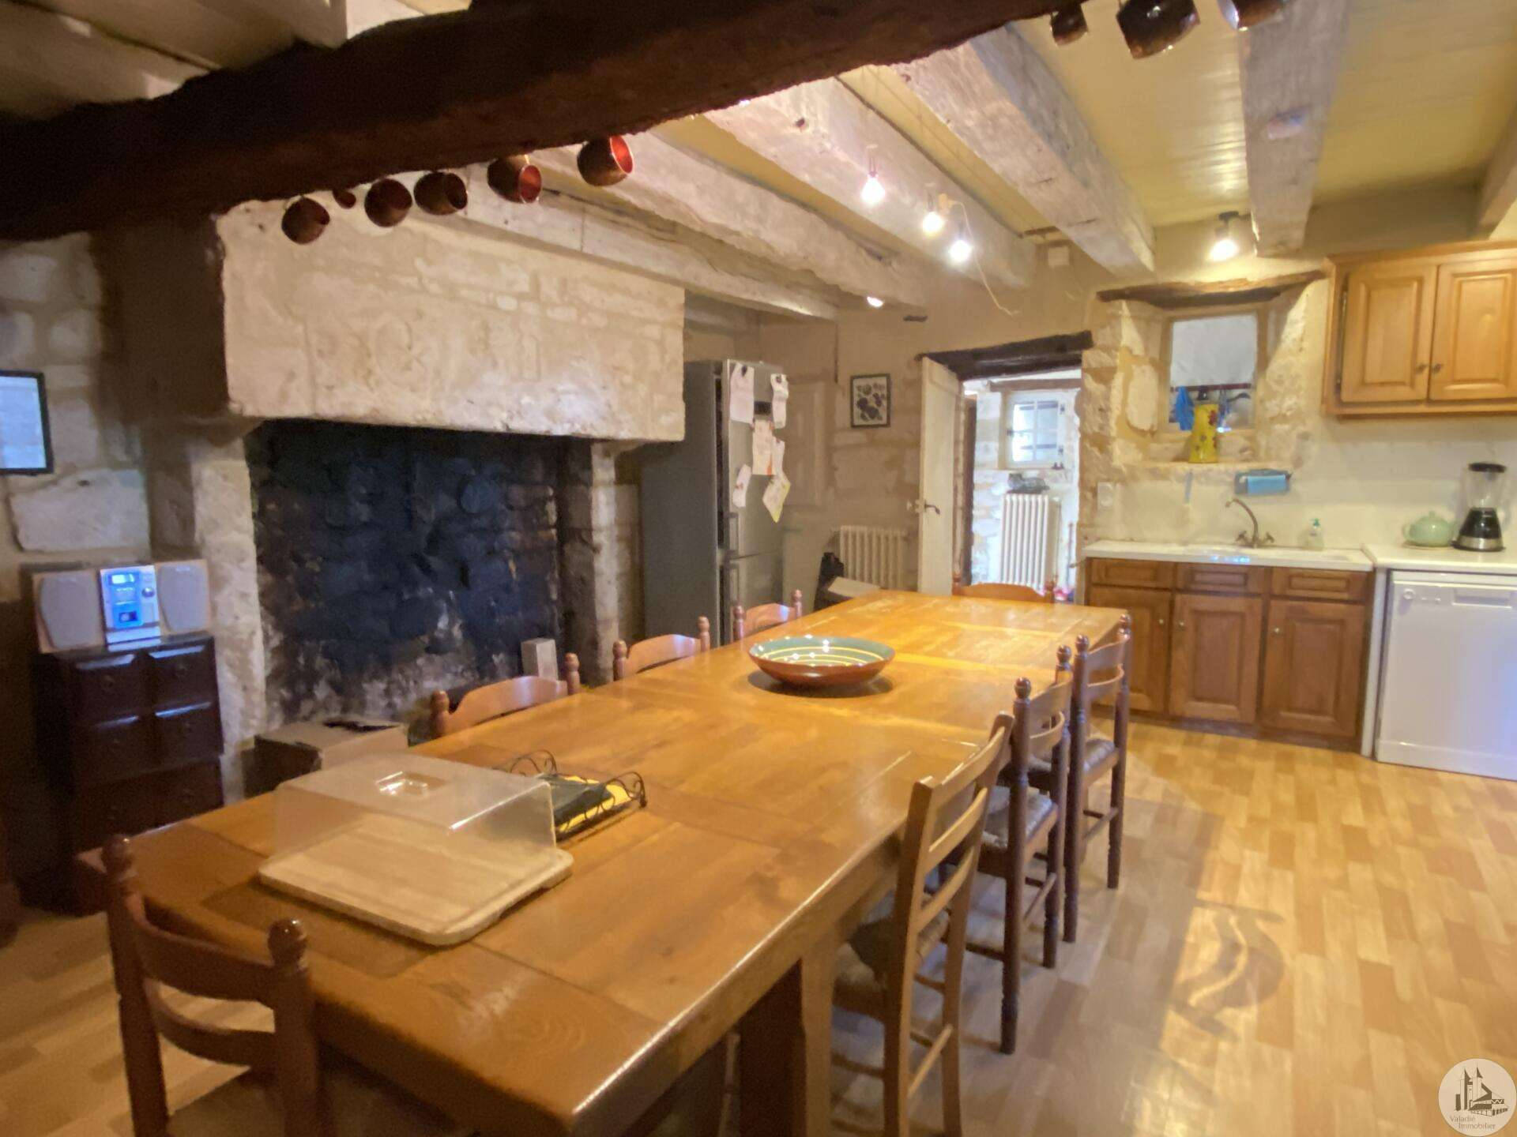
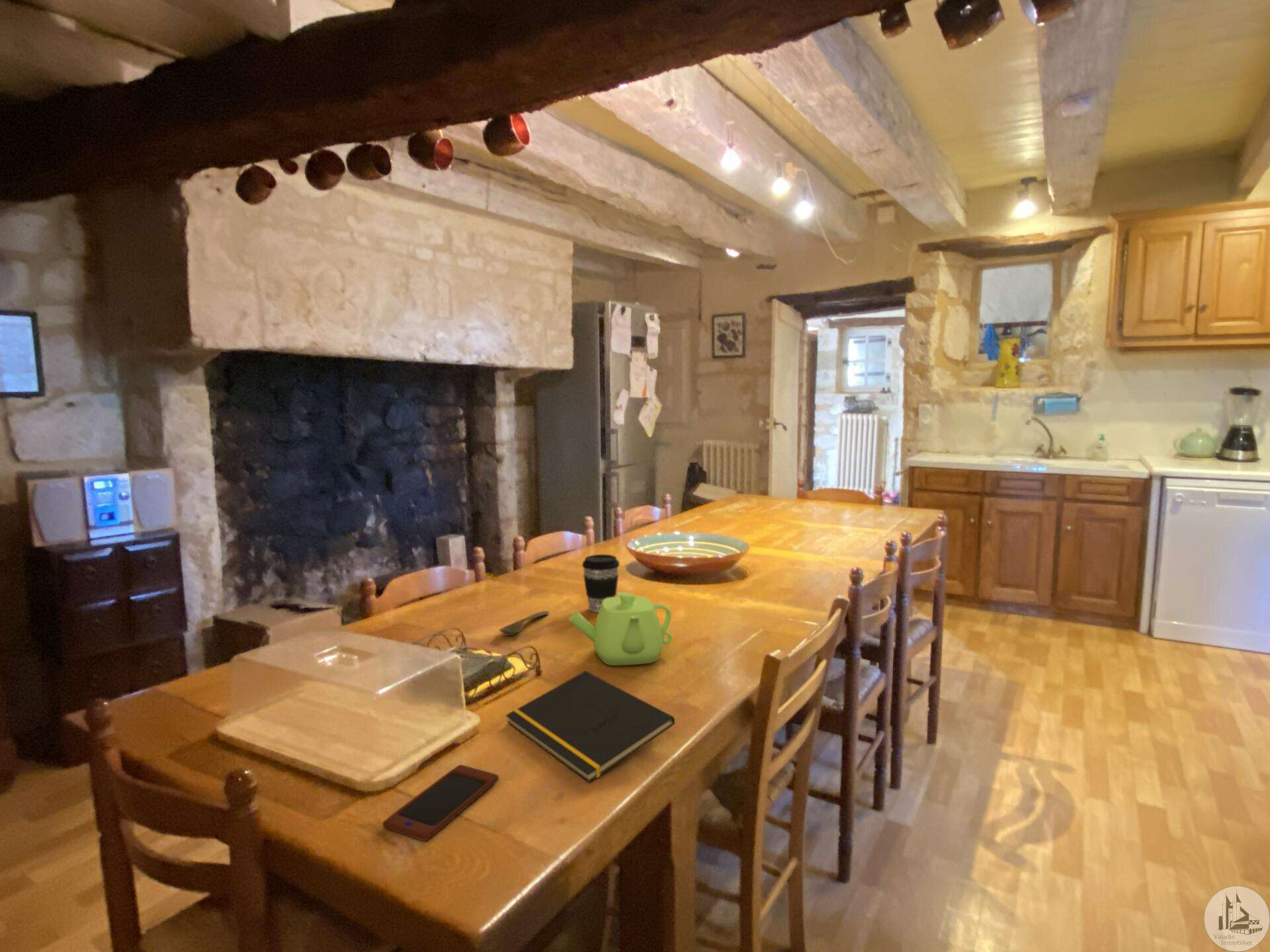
+ coffee cup (601, 583)
+ notepad (587, 719)
+ smartphone (444, 799)
+ teapot (626, 625)
+ spoon (527, 620)
